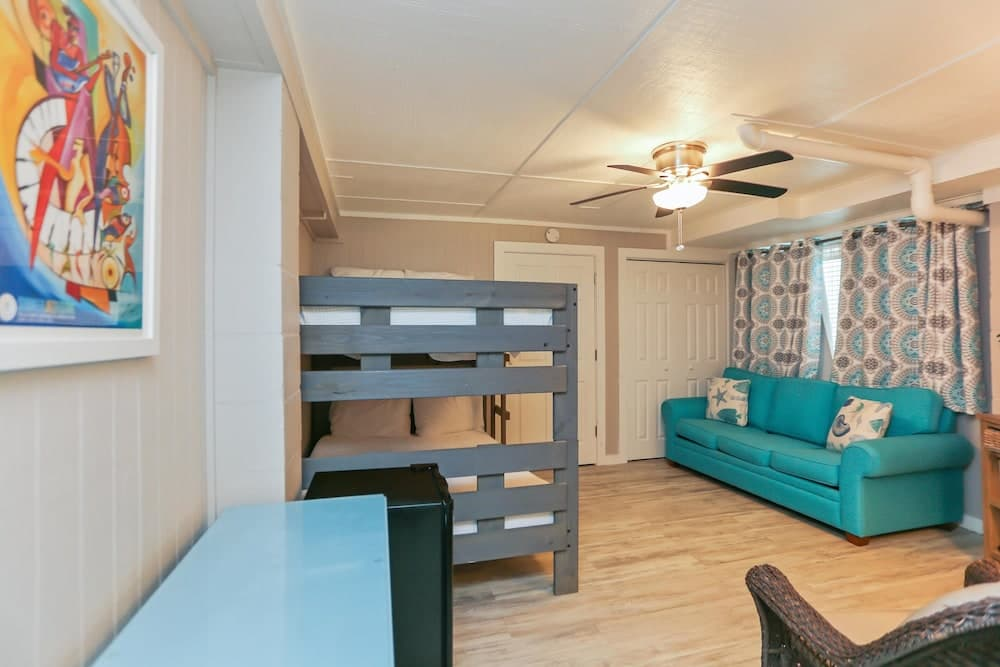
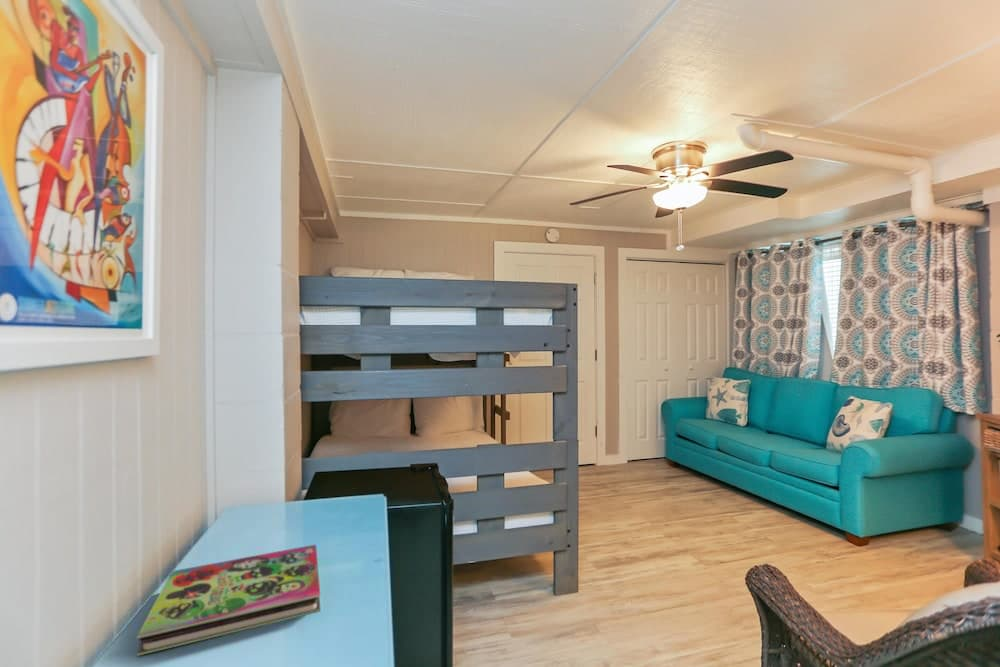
+ book (242, 589)
